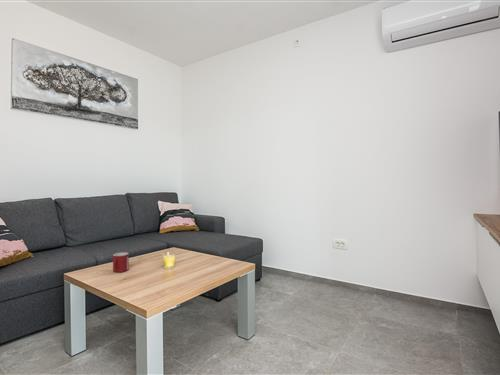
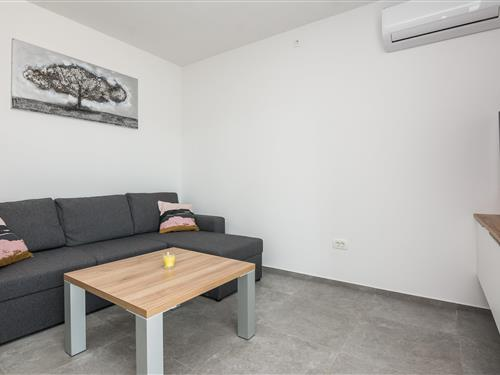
- mug (119, 262)
